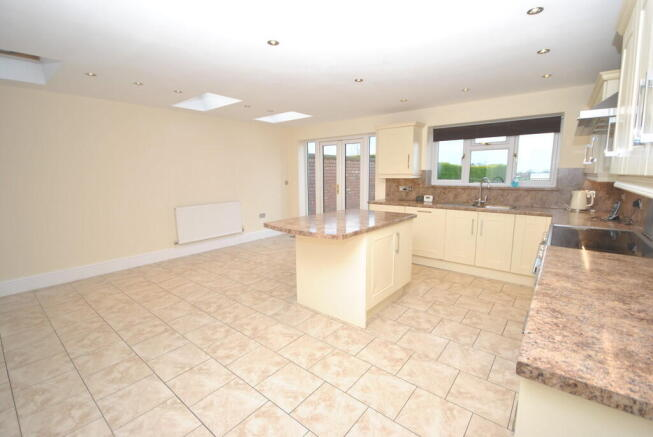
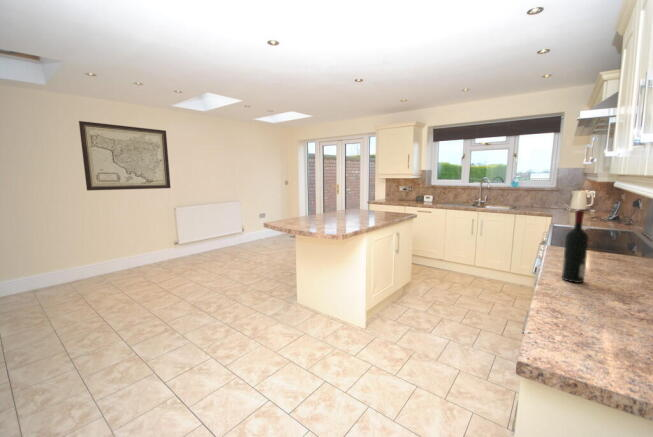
+ alcohol (576, 245)
+ wall art (129, 158)
